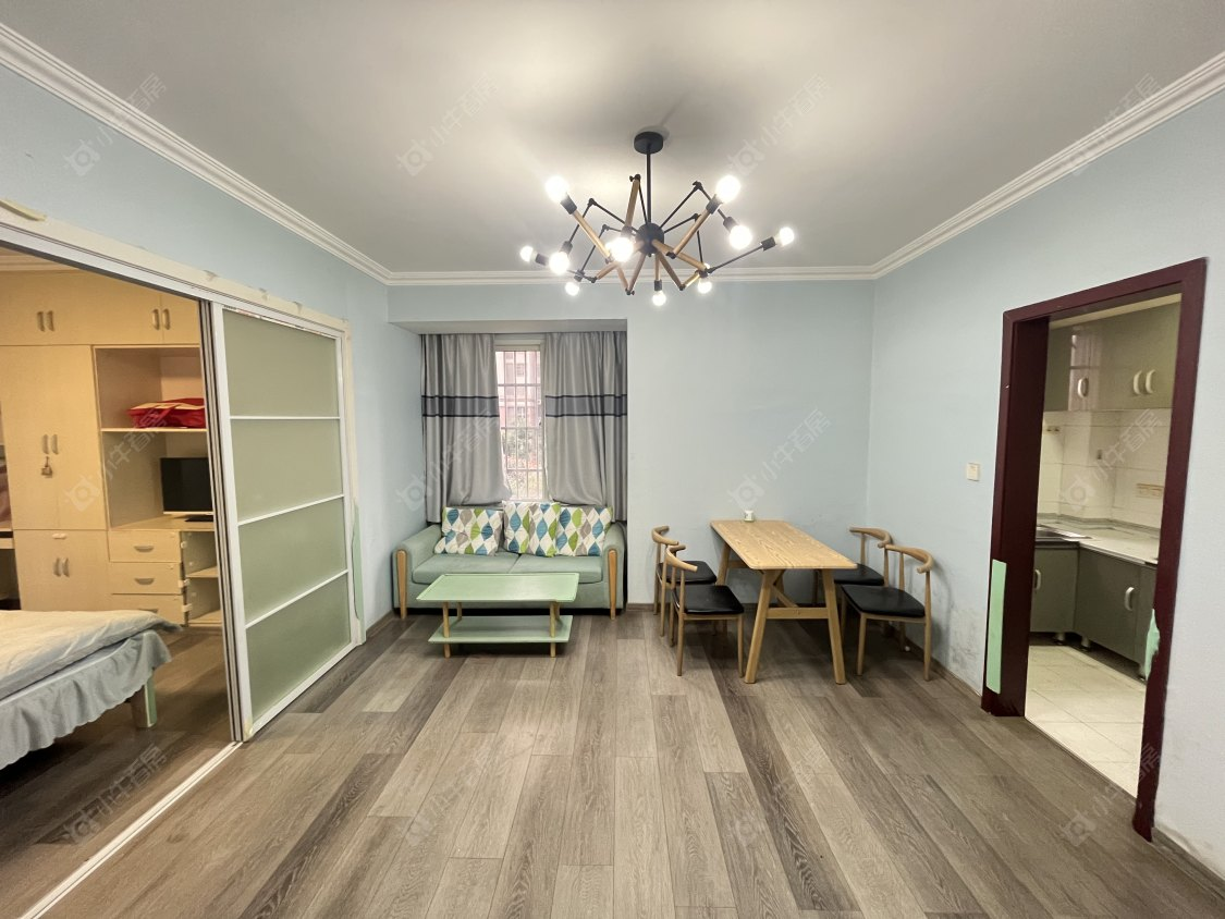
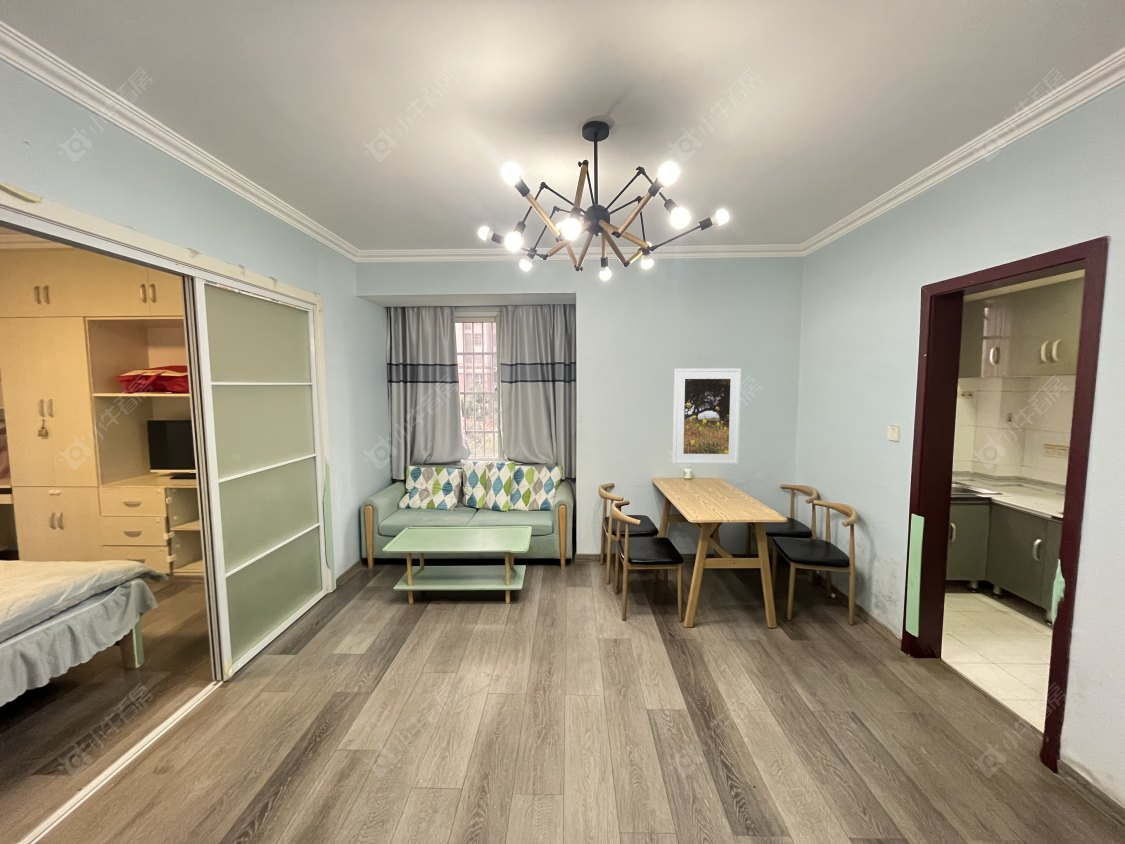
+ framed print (706, 416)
